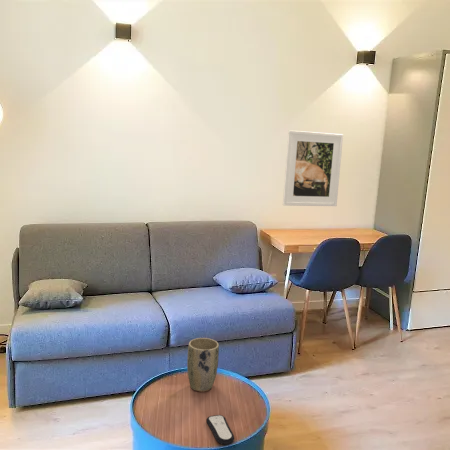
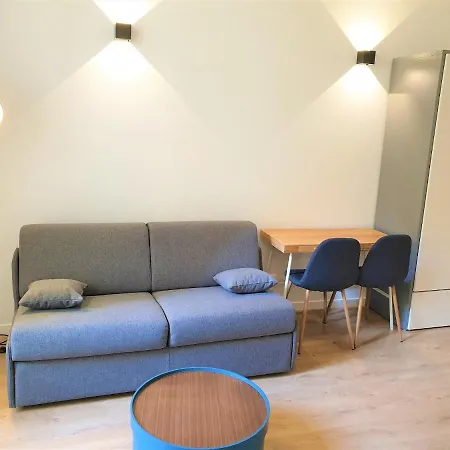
- remote control (220, 429)
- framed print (313, 169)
- plant pot (202, 365)
